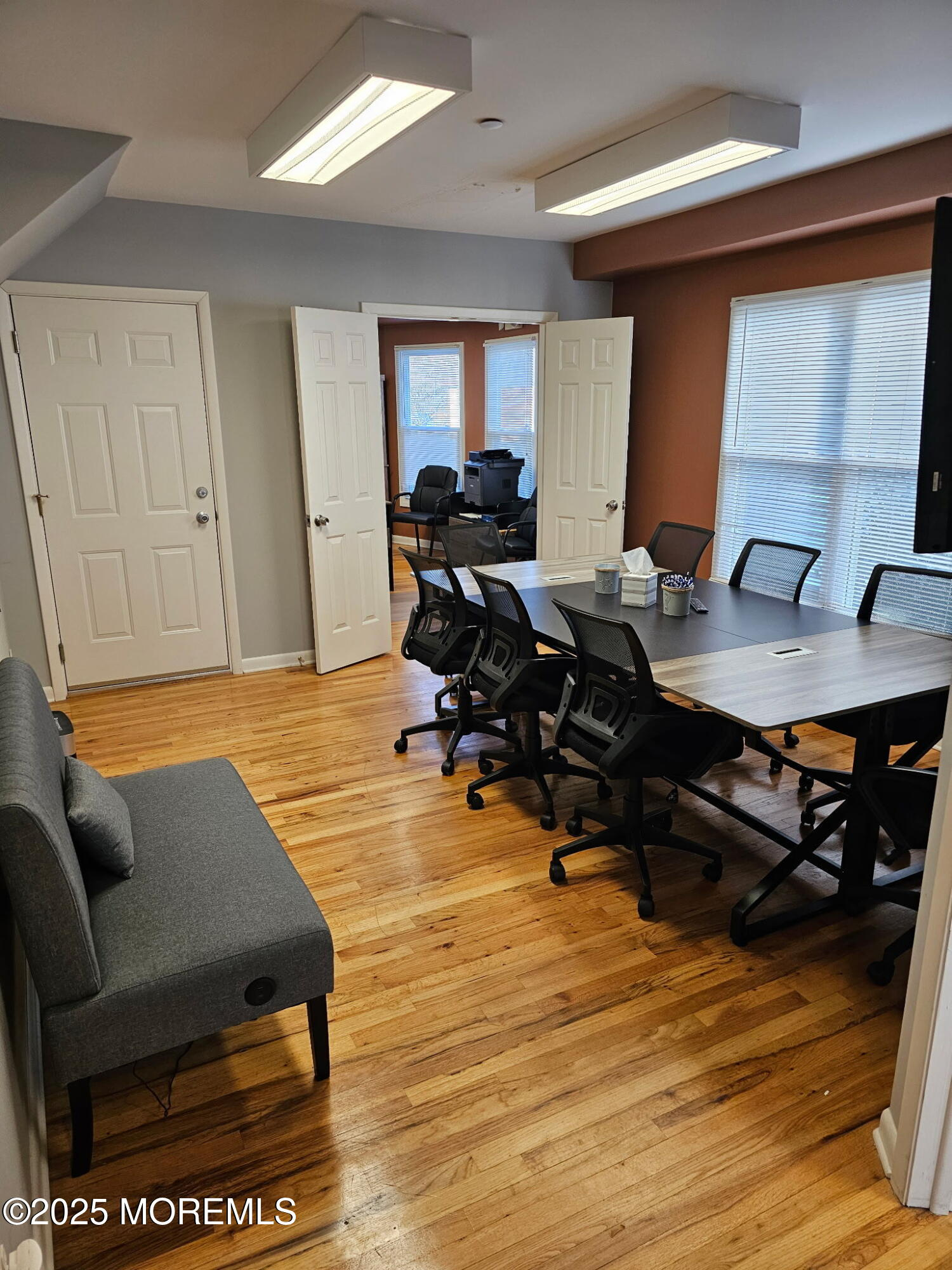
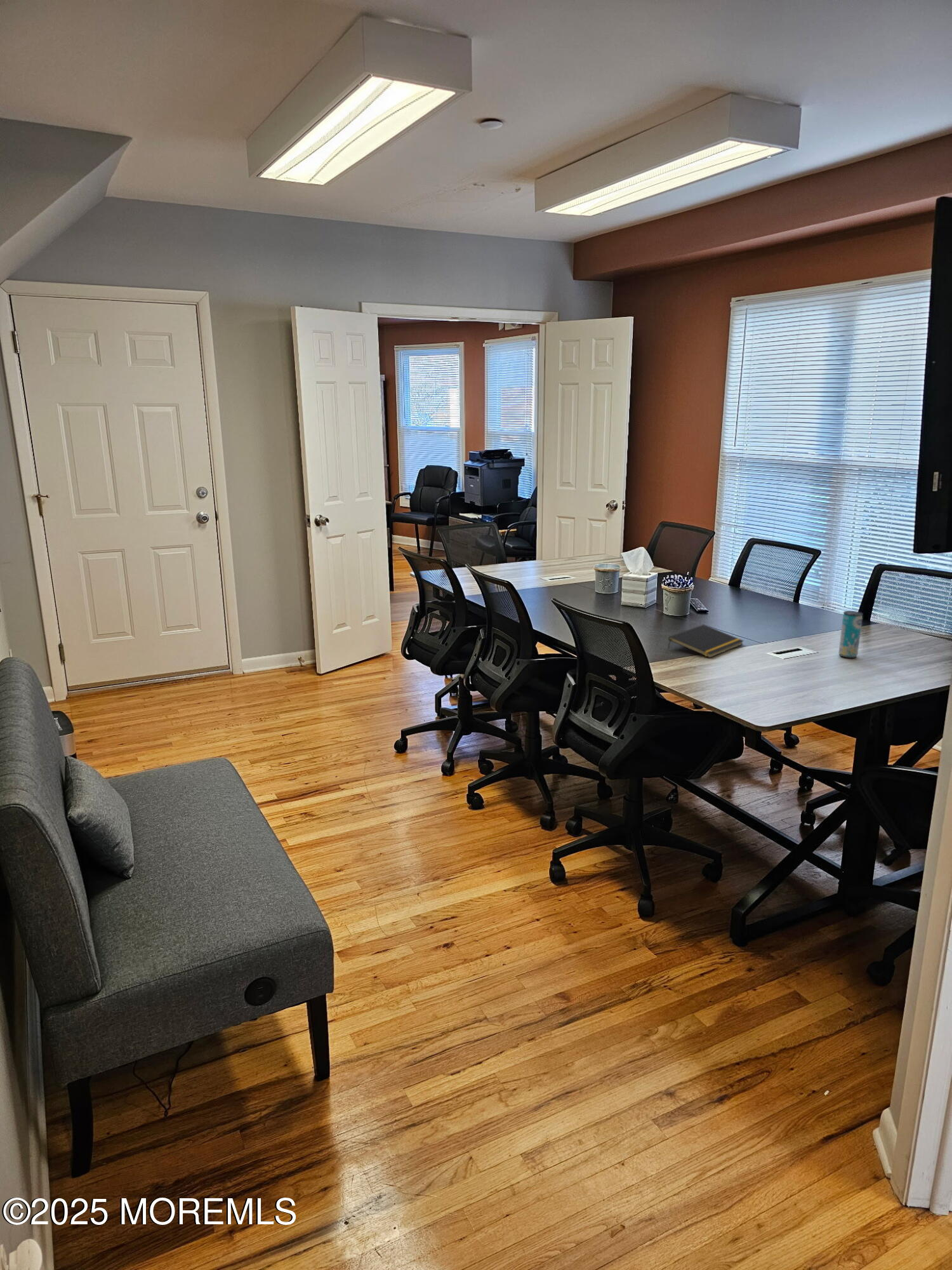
+ notepad (706, 640)
+ beverage can (850, 634)
